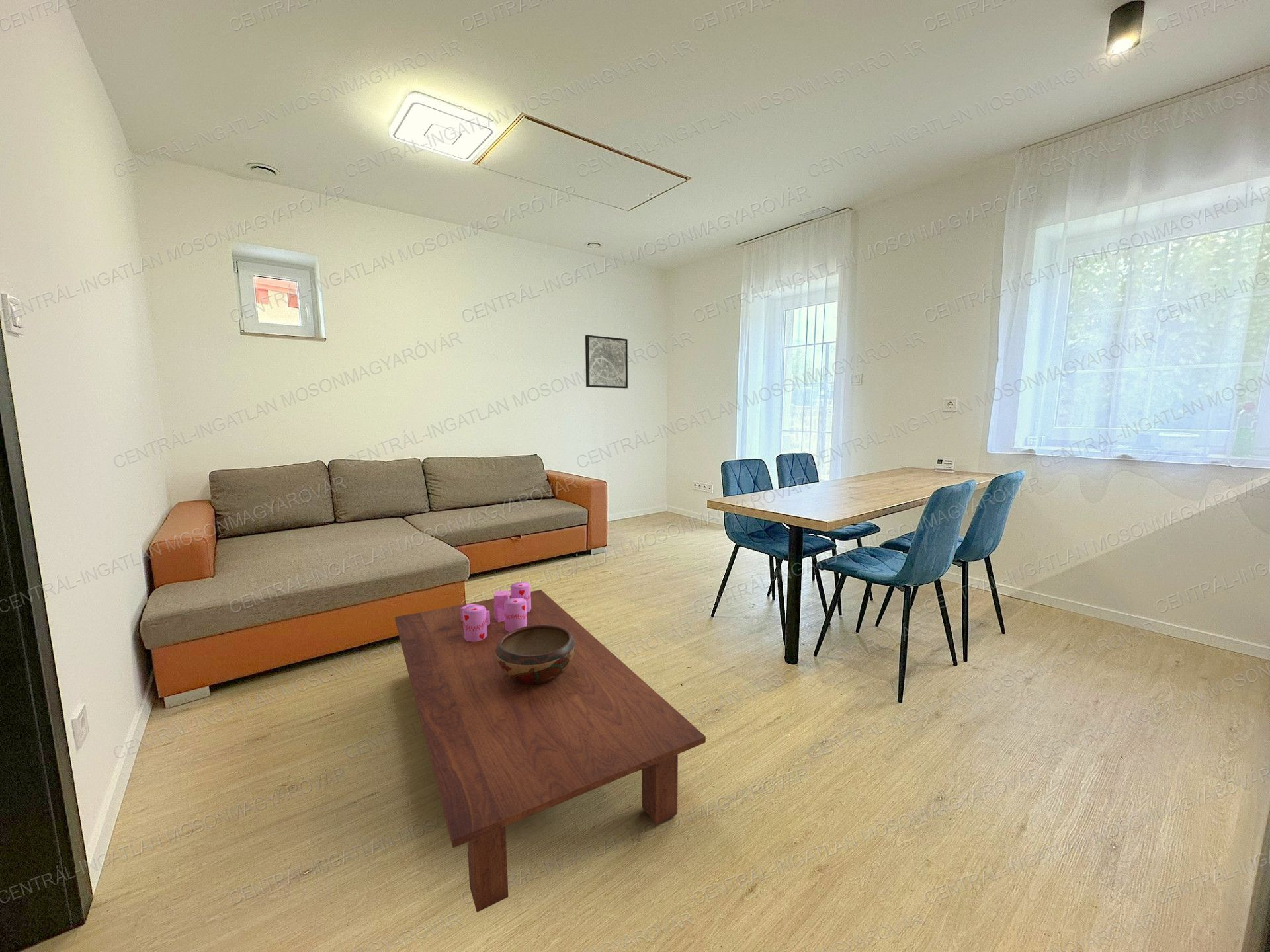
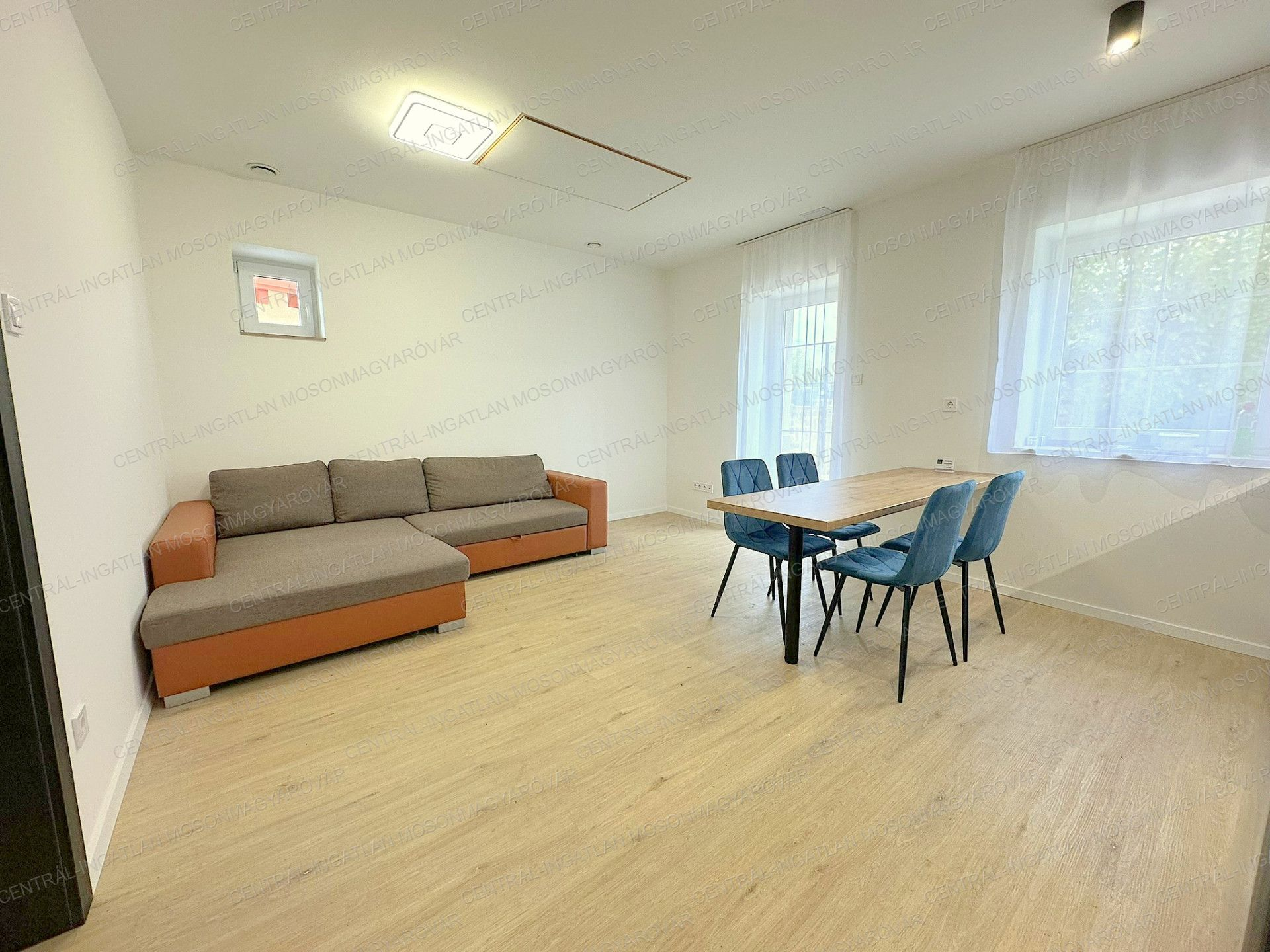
- wall art (607, 362)
- candle (498, 609)
- coffee table (516, 697)
- decorative bowl (536, 655)
